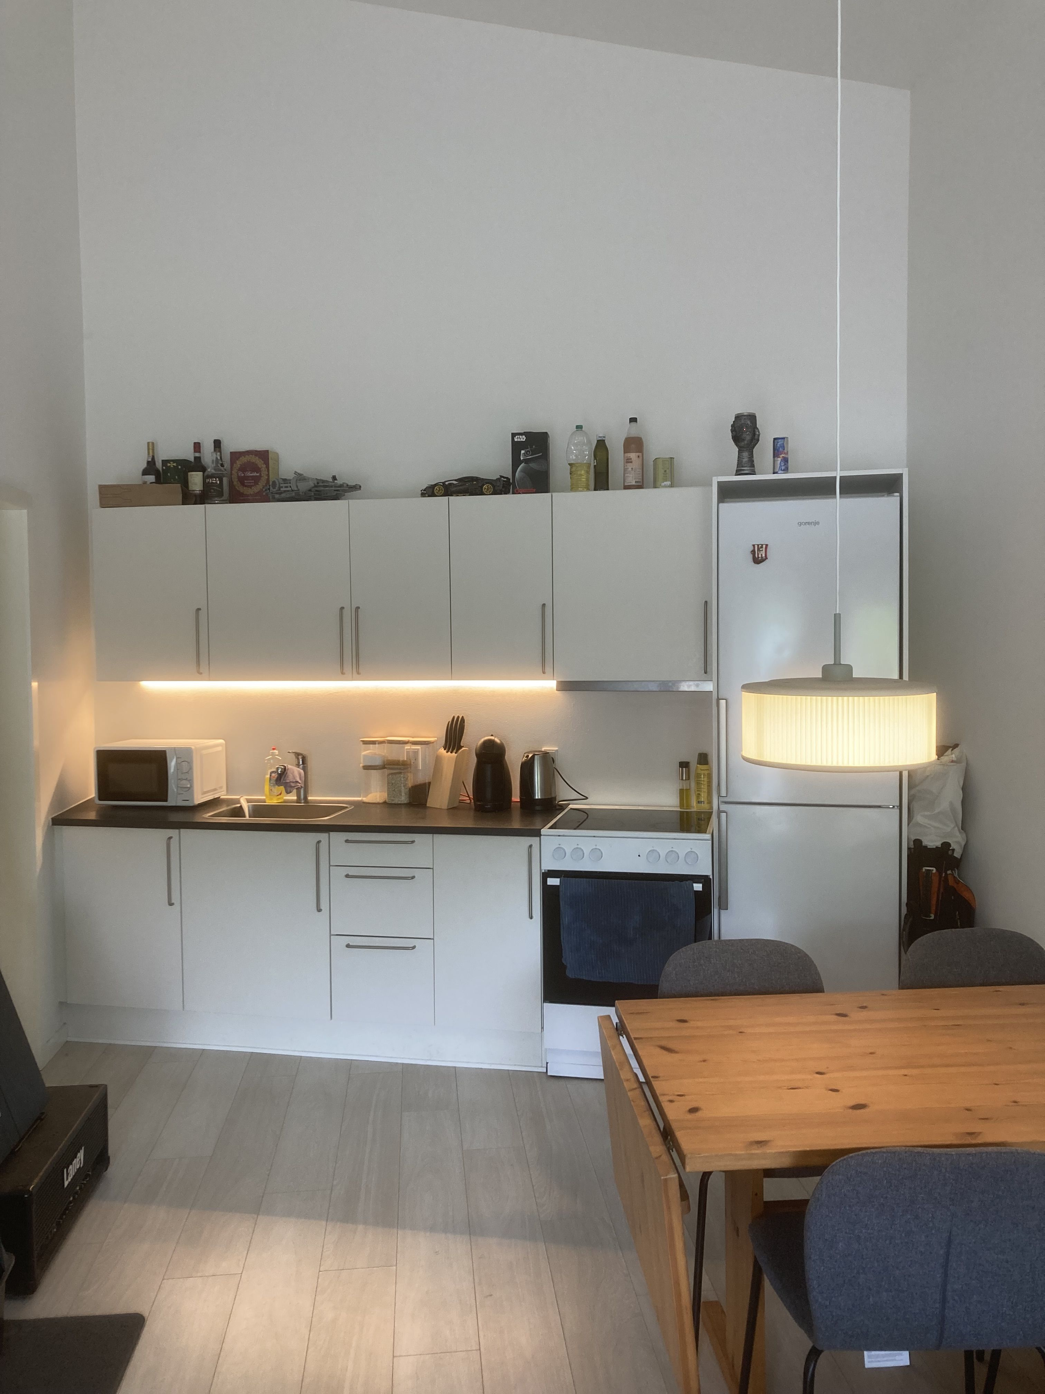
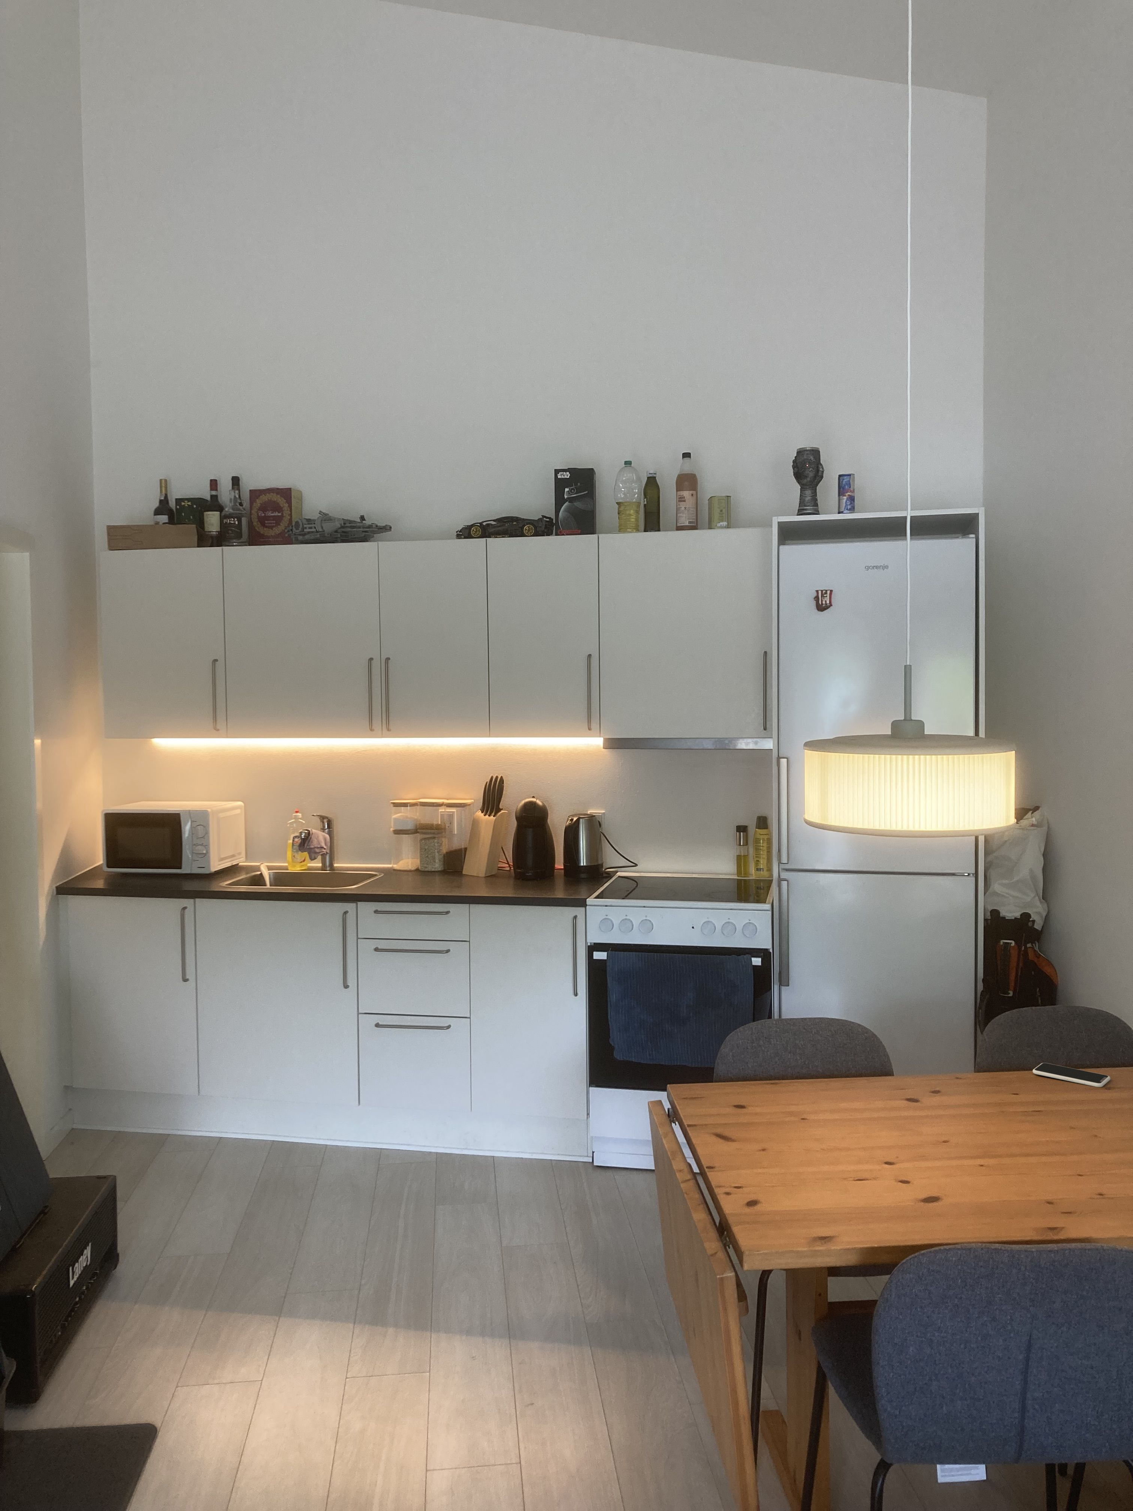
+ smartphone (1071, 1074)
